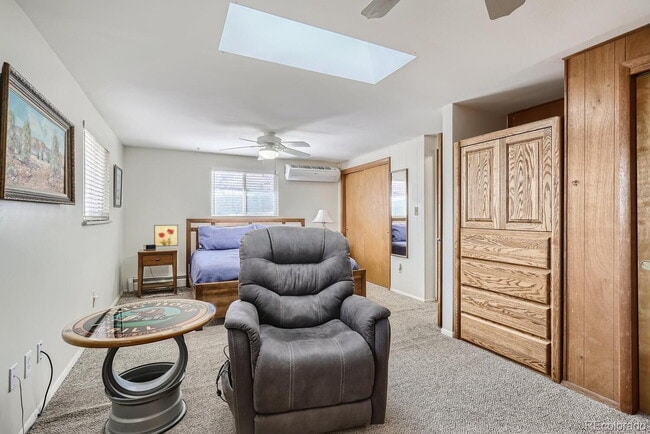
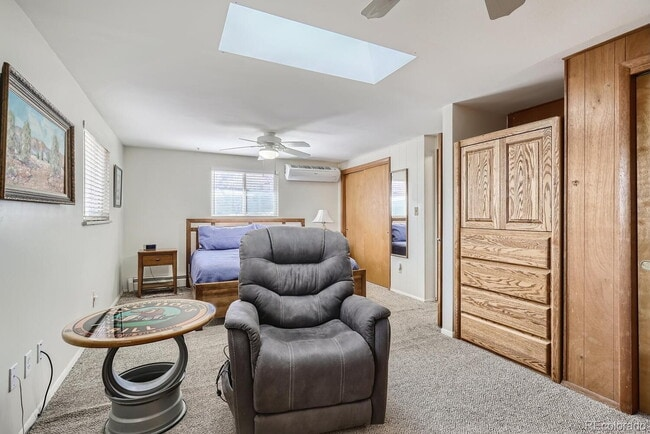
- wall art (166, 235)
